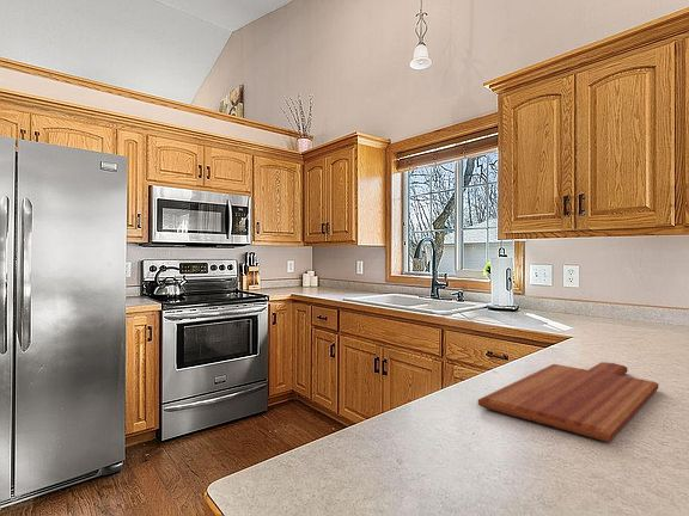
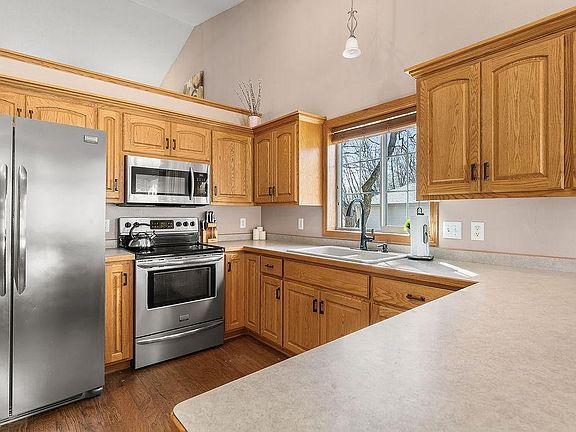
- cutting board (575, 392)
